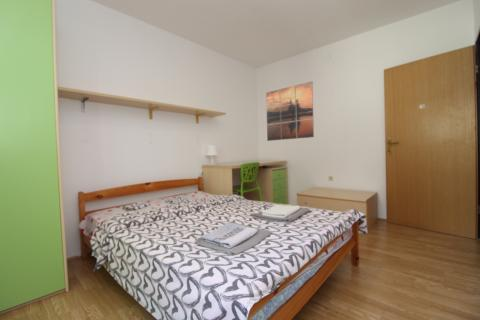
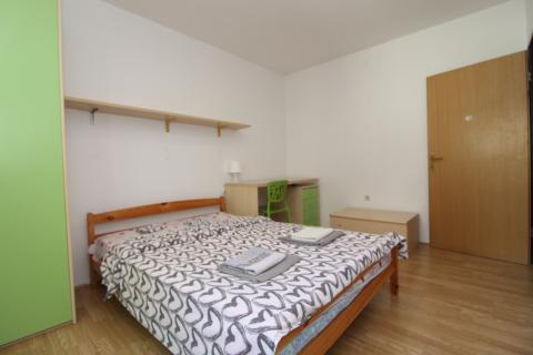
- wall art (288, 113)
